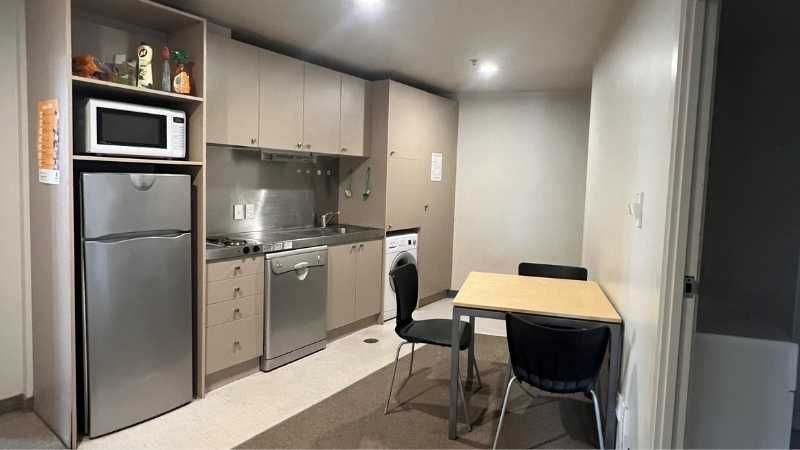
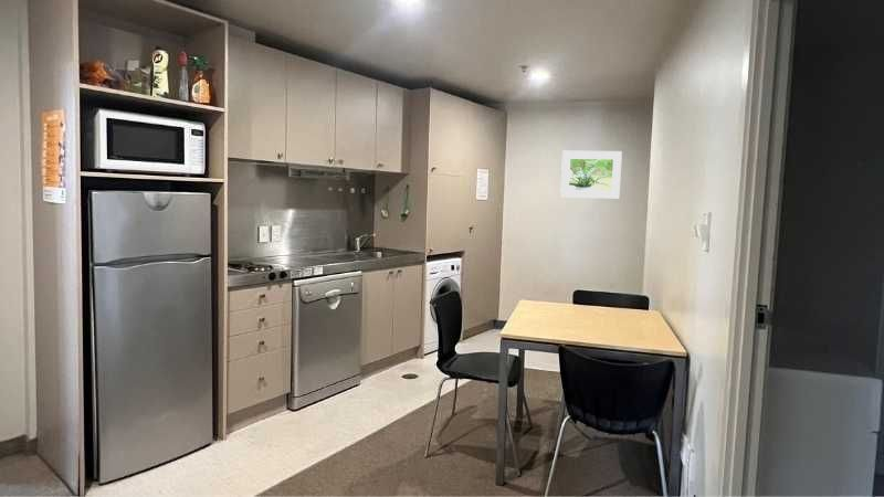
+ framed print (590, 175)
